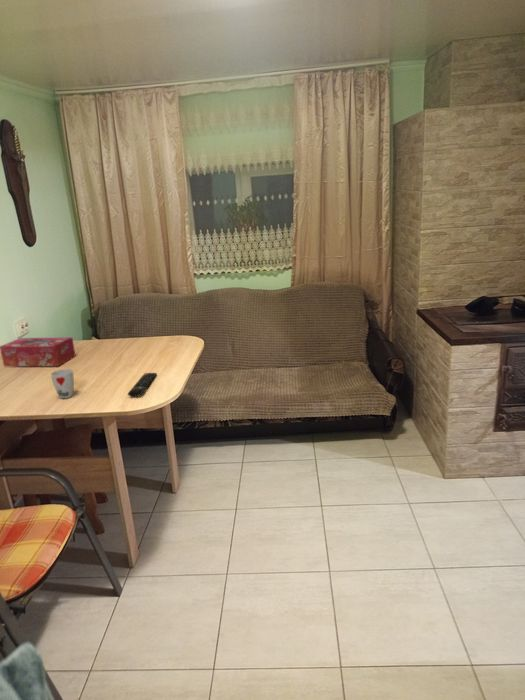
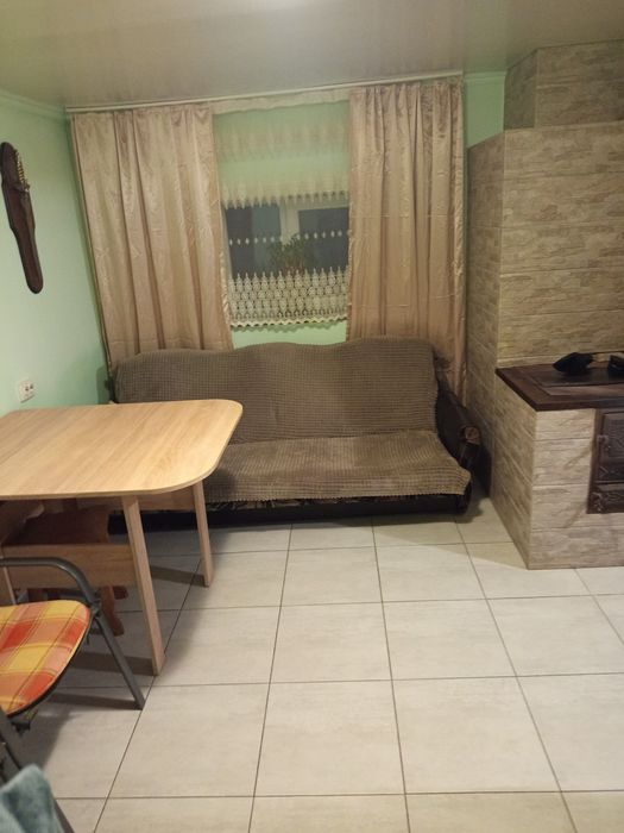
- tissue box (38, 351)
- cup (64, 384)
- remote control (143, 383)
